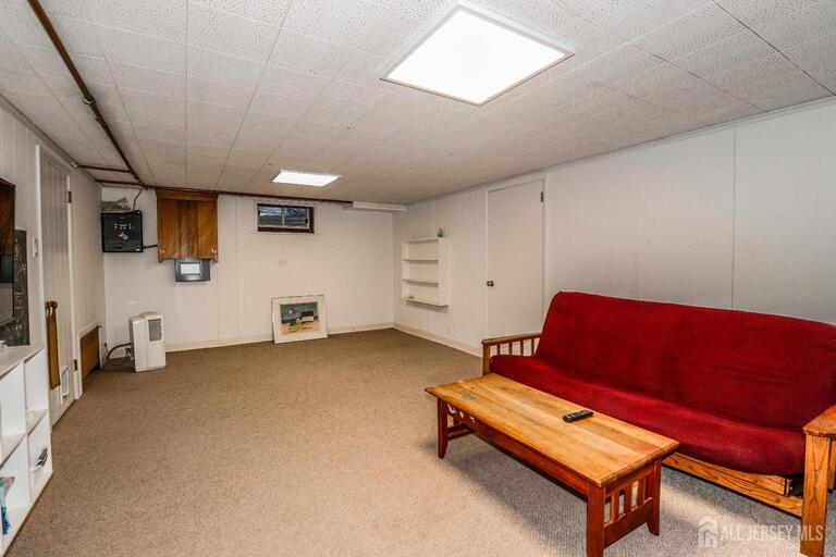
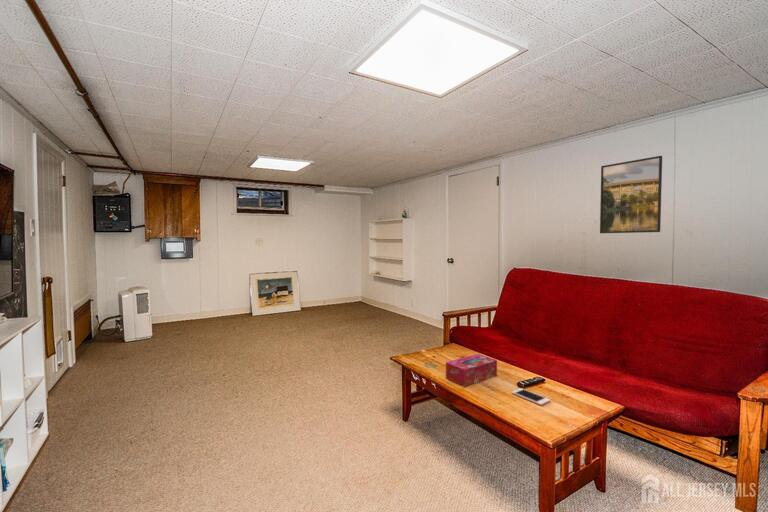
+ cell phone (530, 396)
+ tissue box (471, 369)
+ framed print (629, 197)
